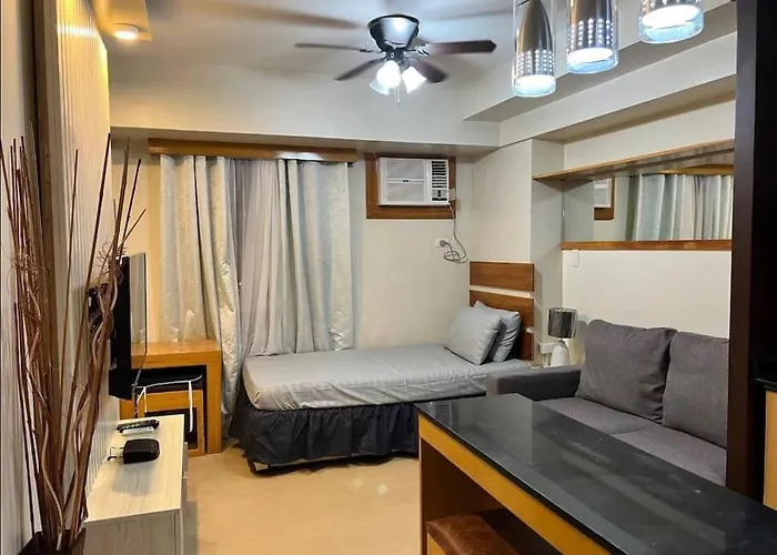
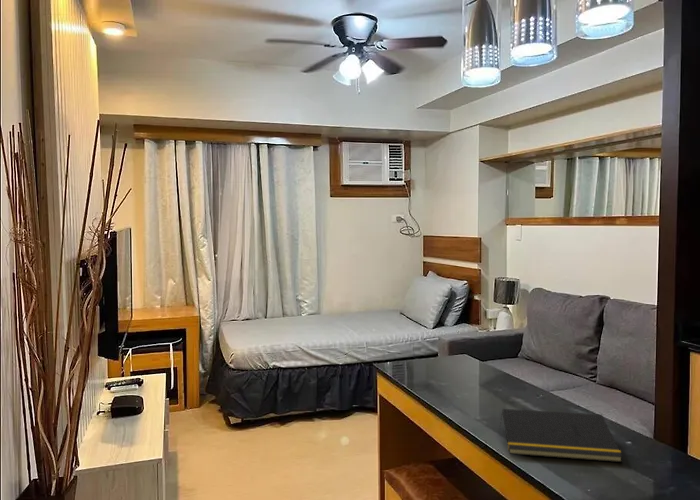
+ notepad (557, 433)
